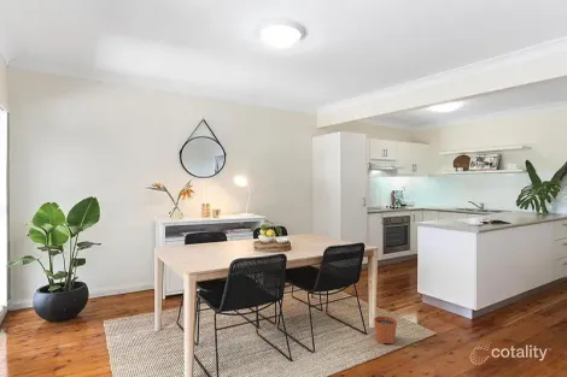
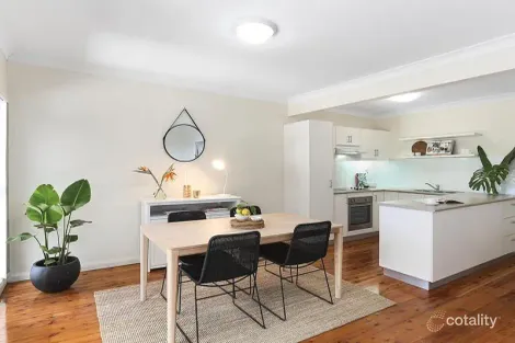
- plant pot (385, 325)
